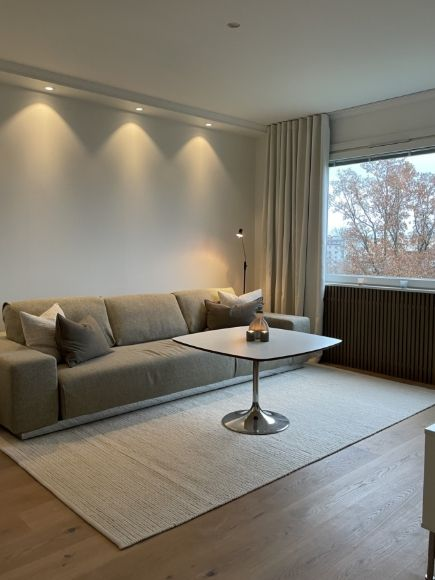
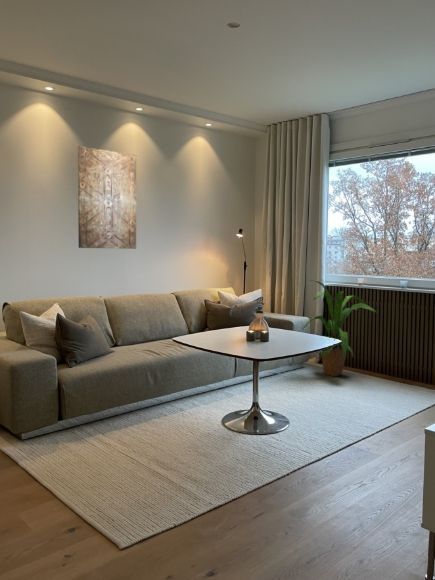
+ house plant (340, 329)
+ wall art (108, 200)
